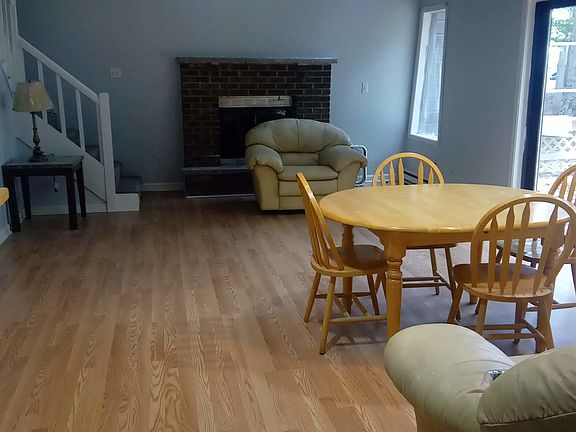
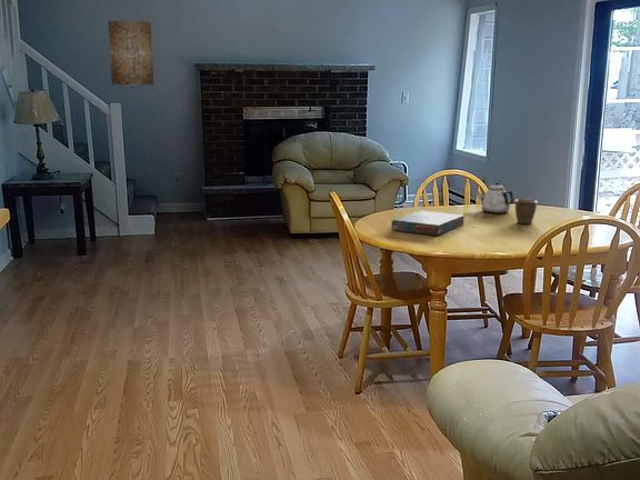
+ teapot (493, 197)
+ board game (428, 221)
+ mug (526, 211)
+ wall art (131, 53)
